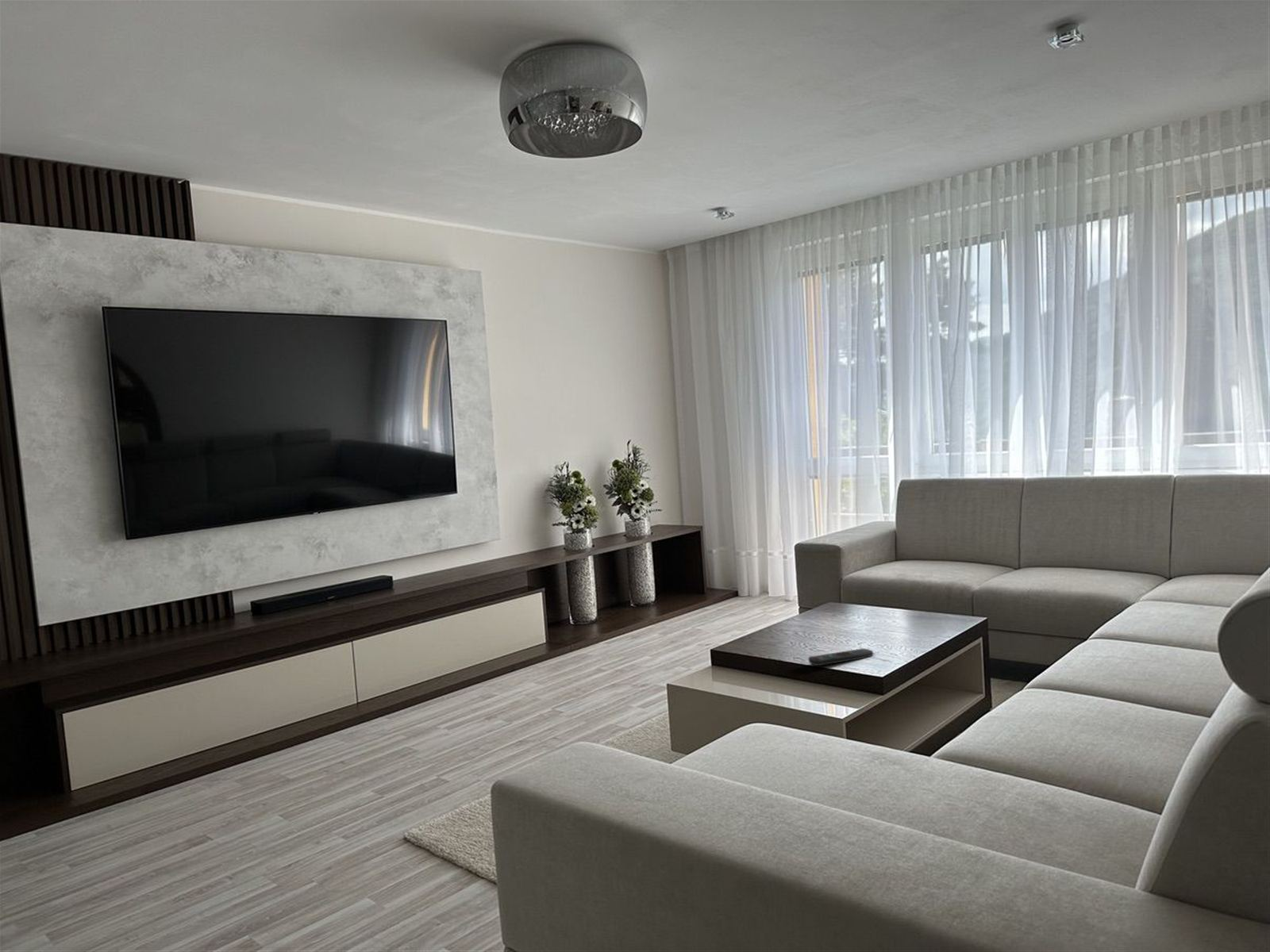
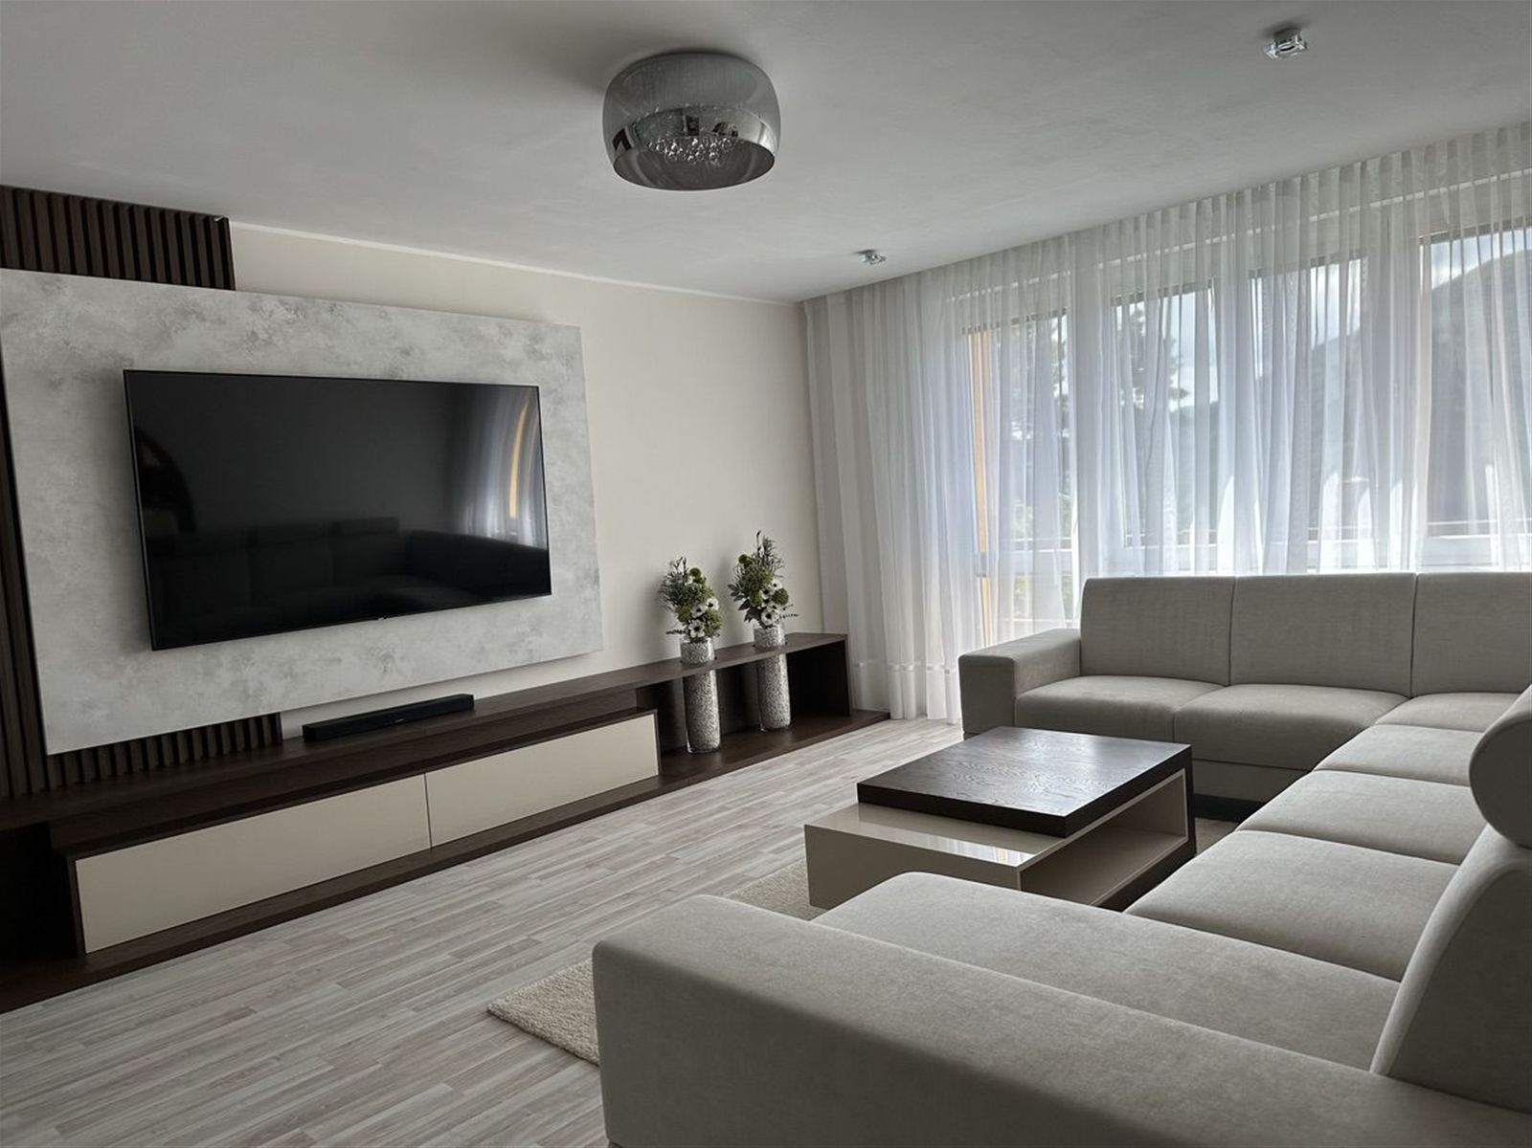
- remote control (841, 656)
